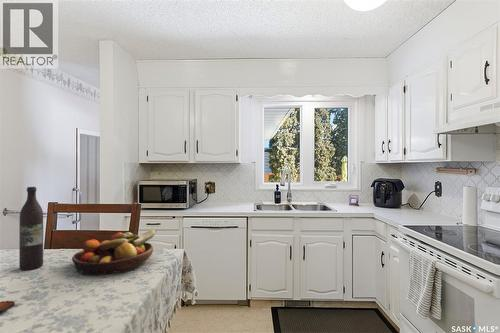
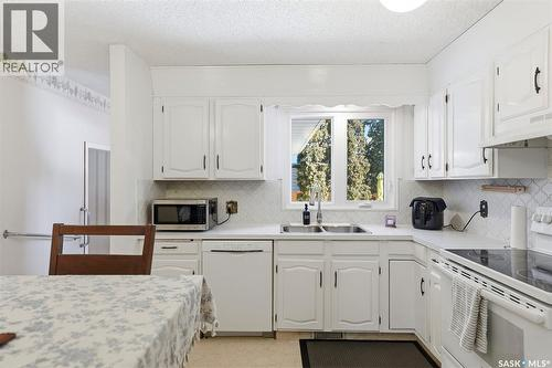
- wine bottle (31, 227)
- fruit bowl (115, 247)
